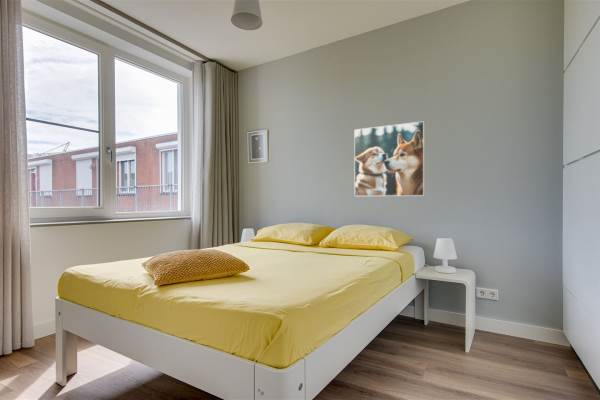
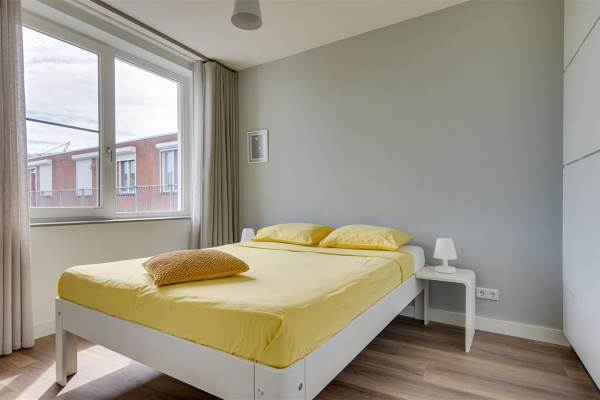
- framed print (387, 161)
